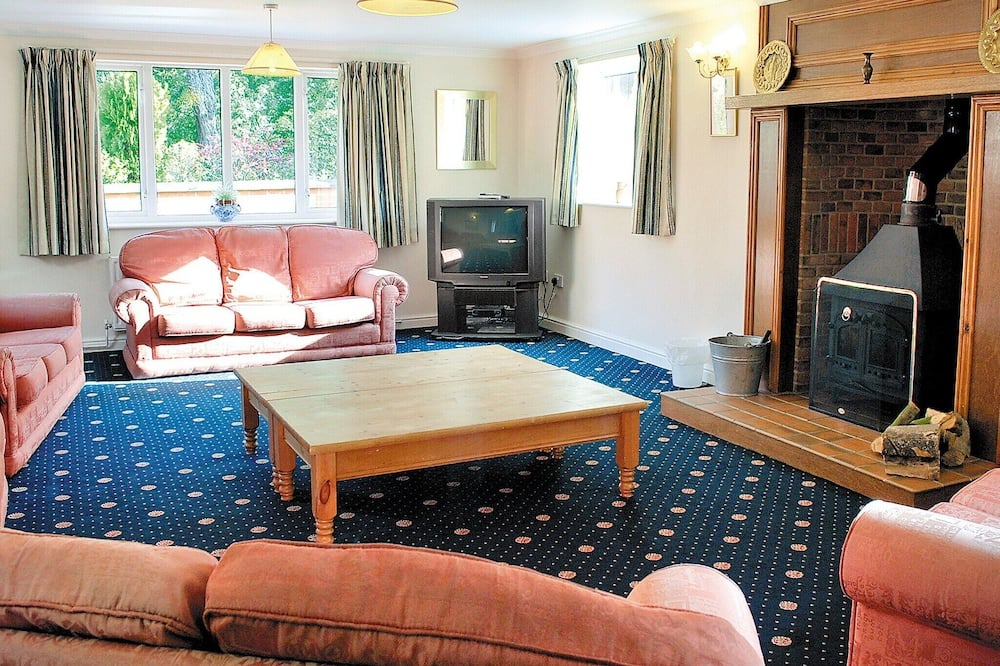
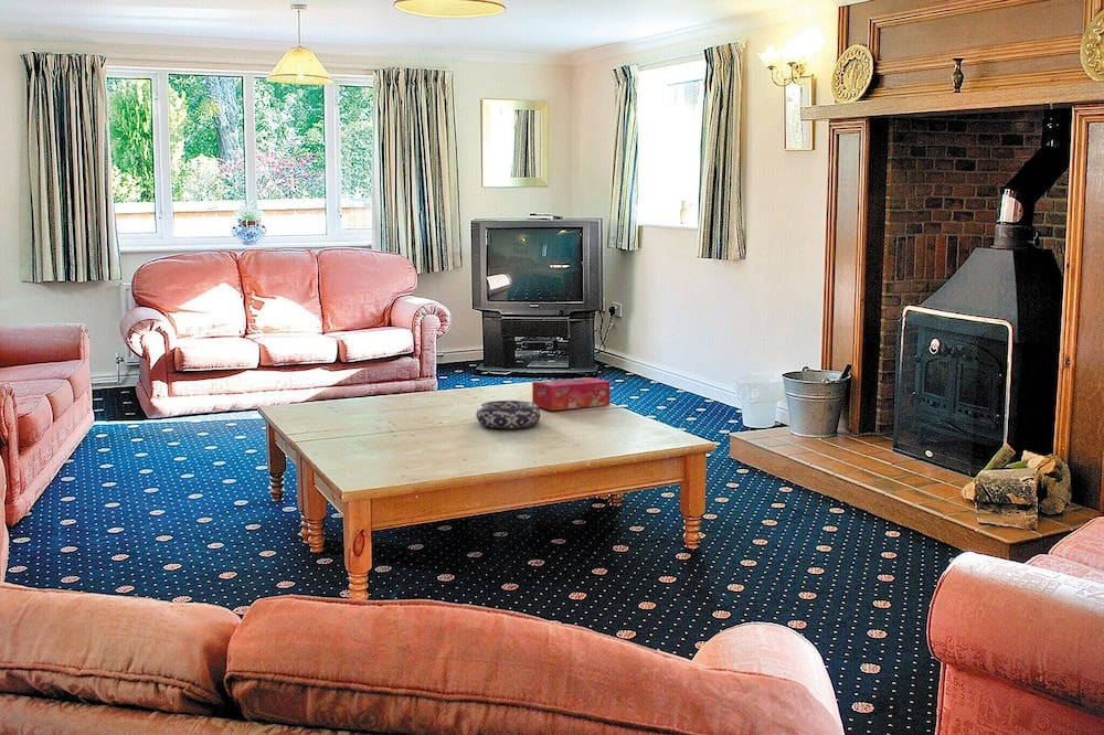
+ tissue box (571, 393)
+ decorative bowl (508, 414)
